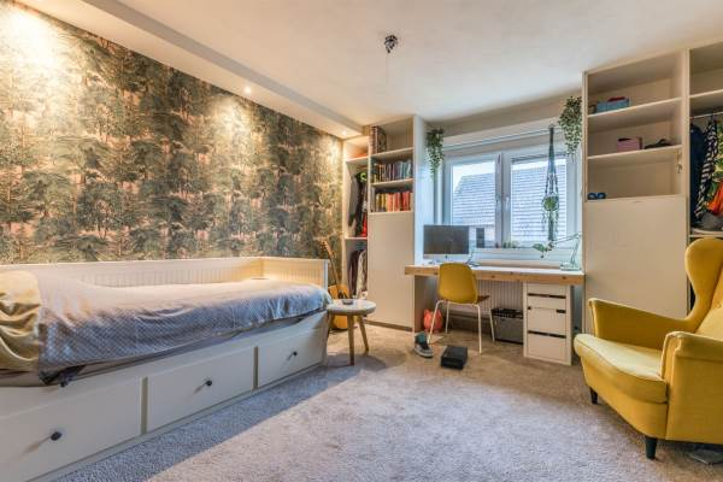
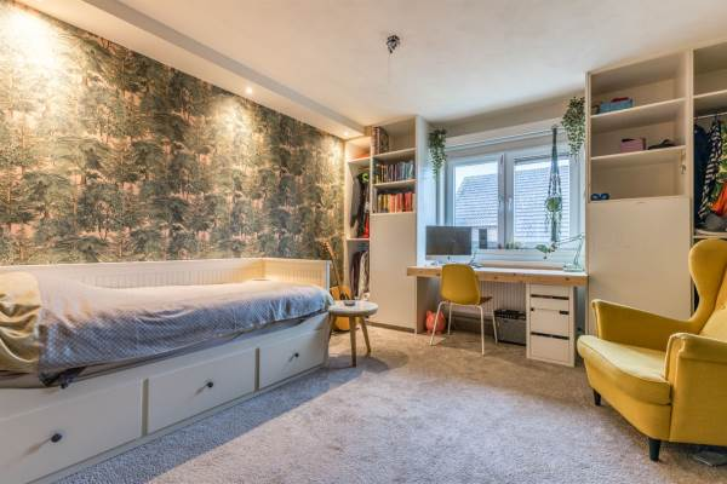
- sneaker (423, 343)
- shoe box (454, 357)
